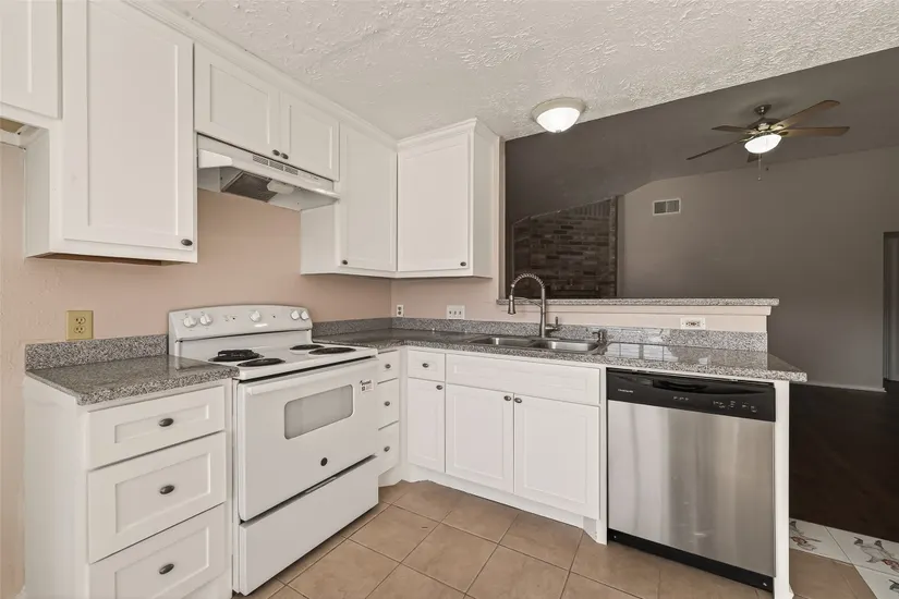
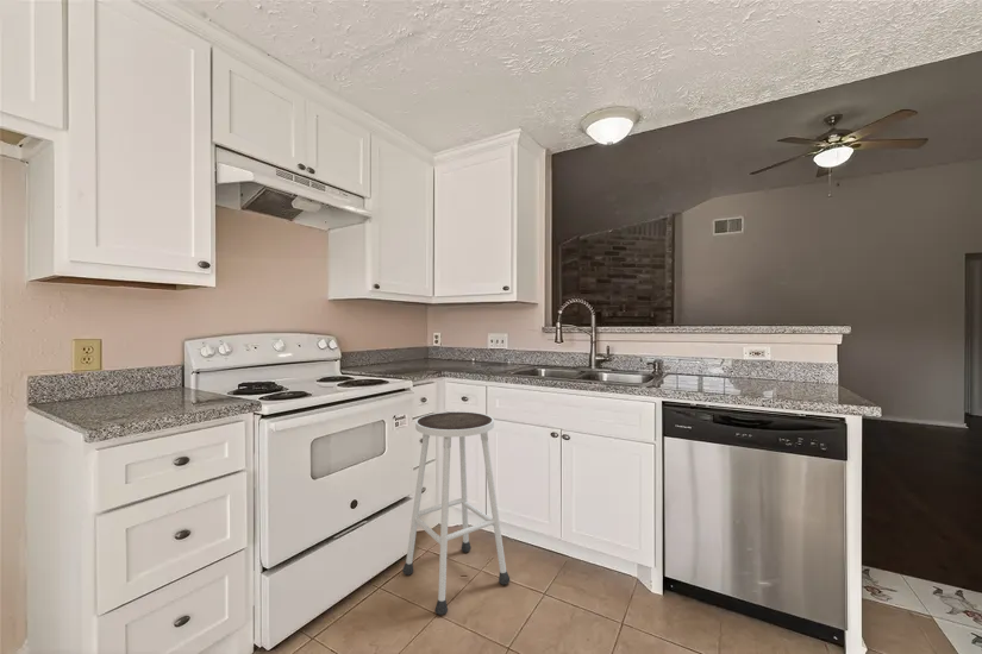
+ stool (456, 499)
